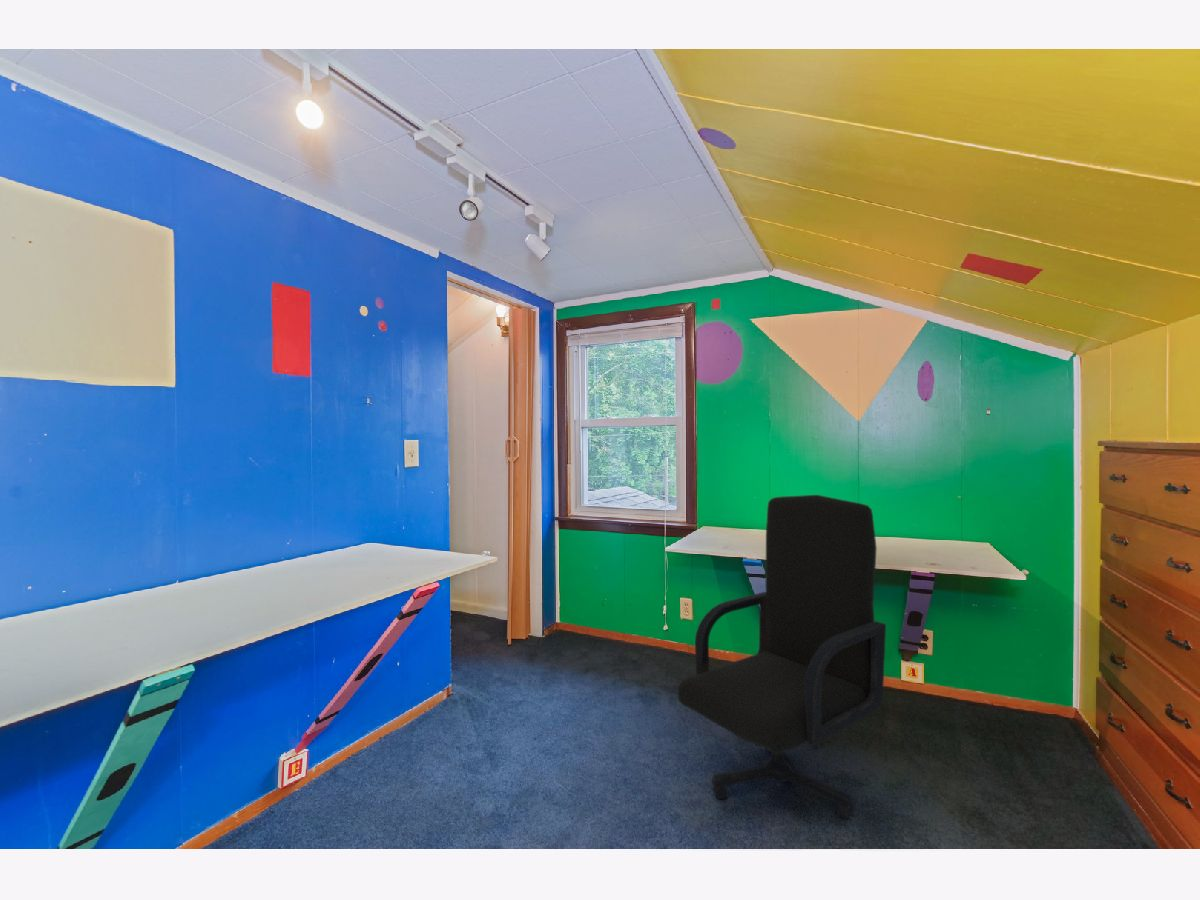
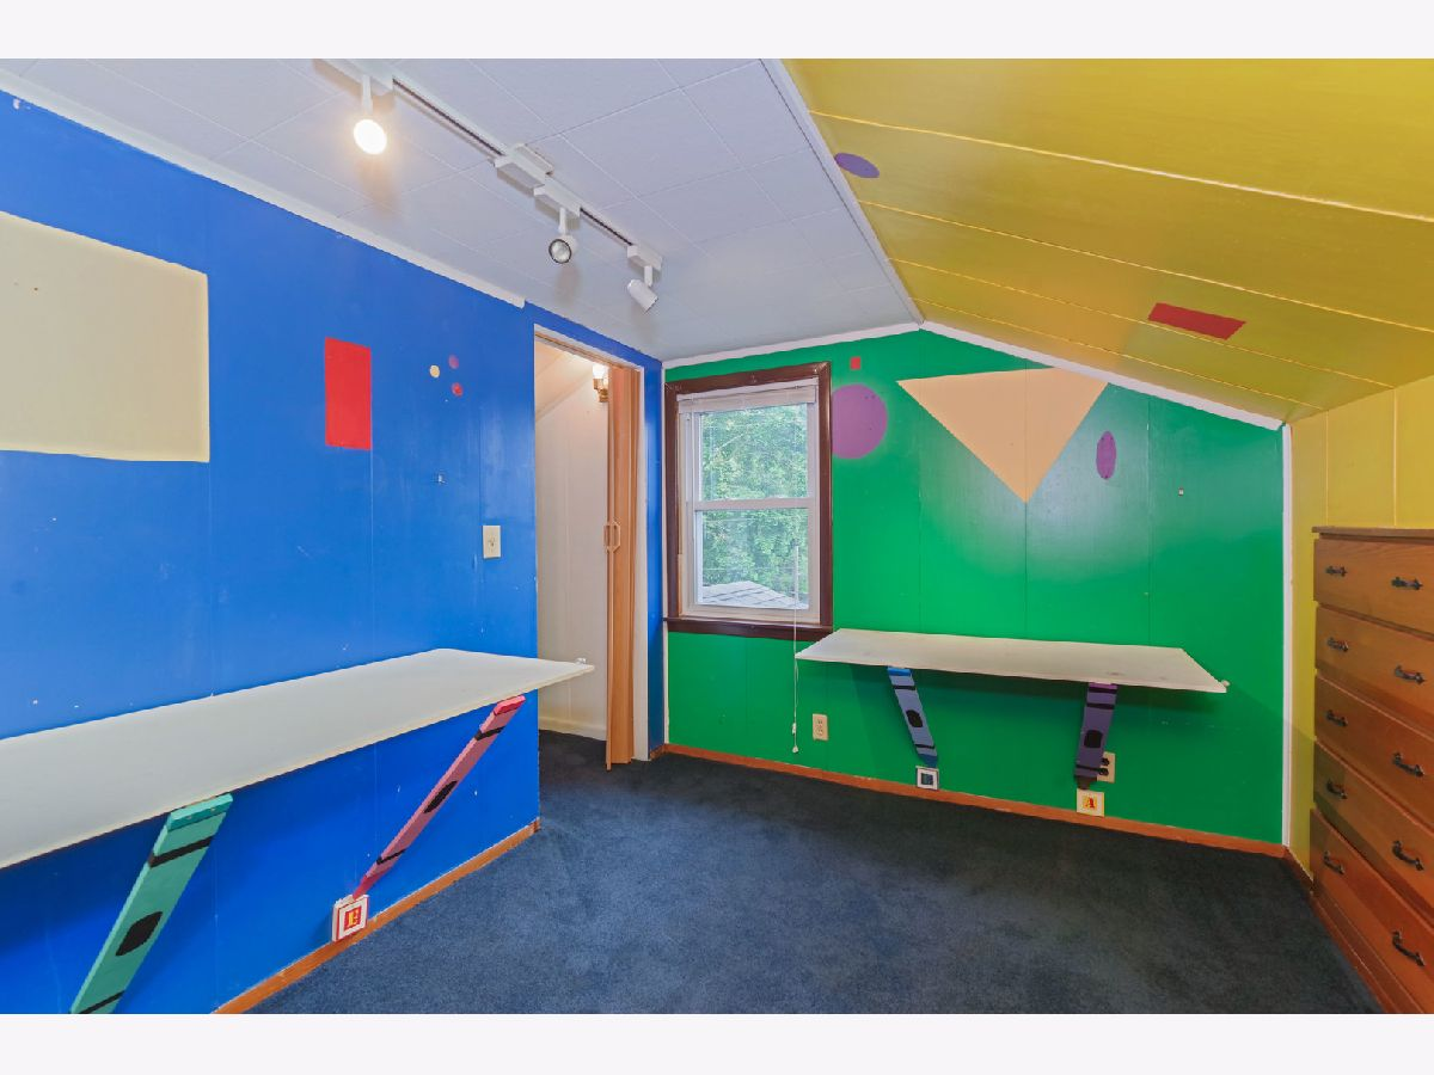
- chair (777, 642)
